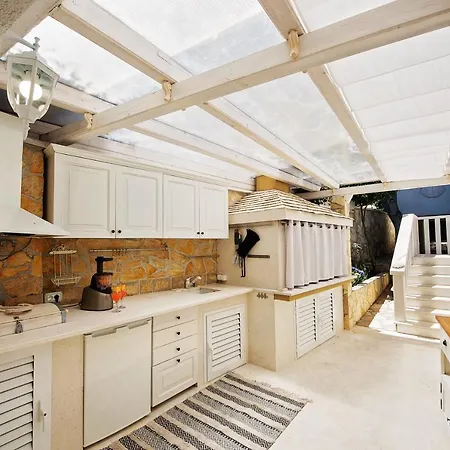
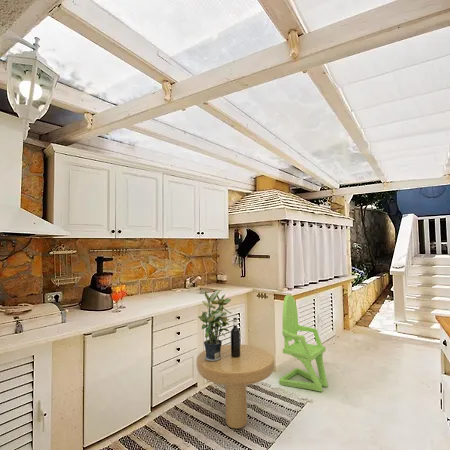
+ dining table (235, 370)
+ potted plant (215, 322)
+ chair (304, 339)
